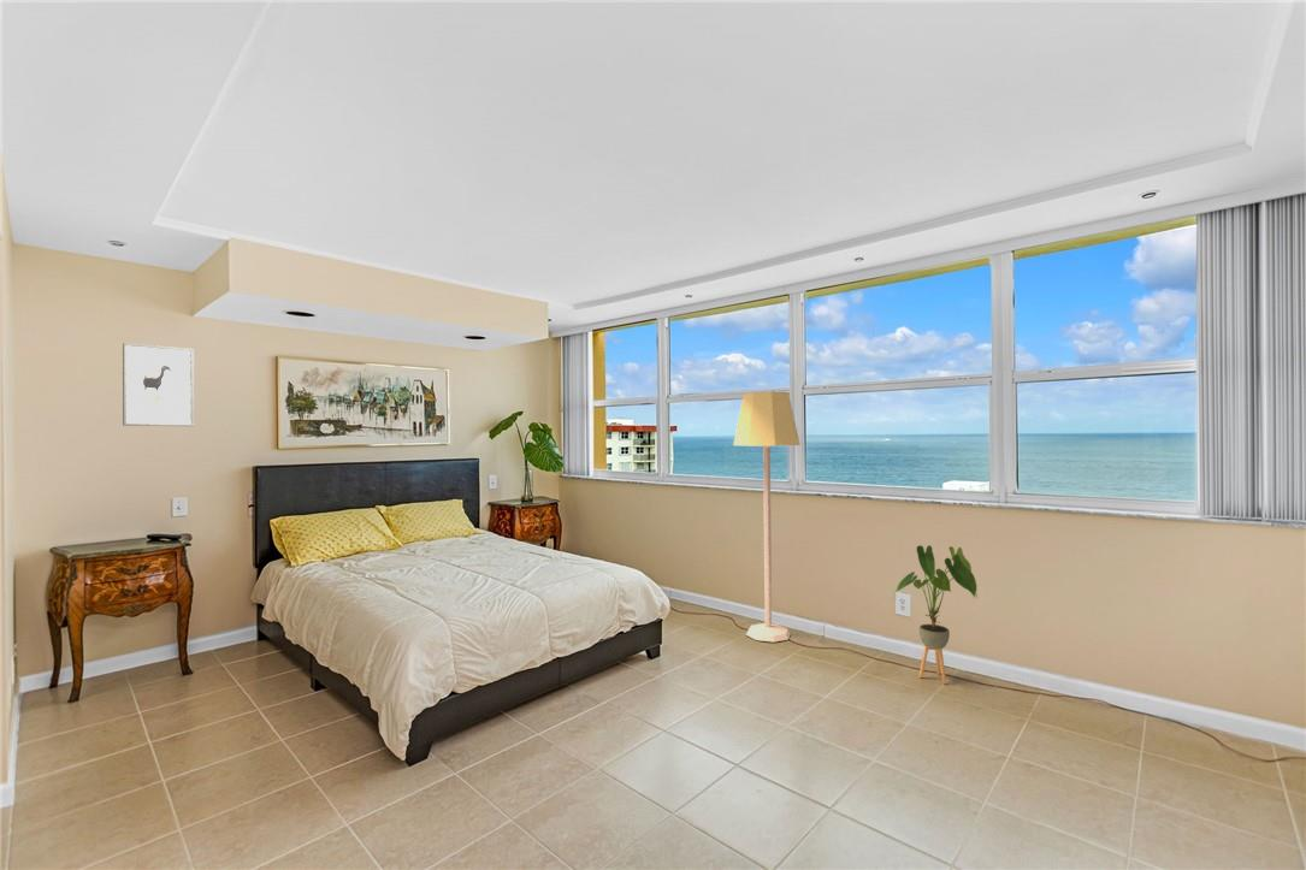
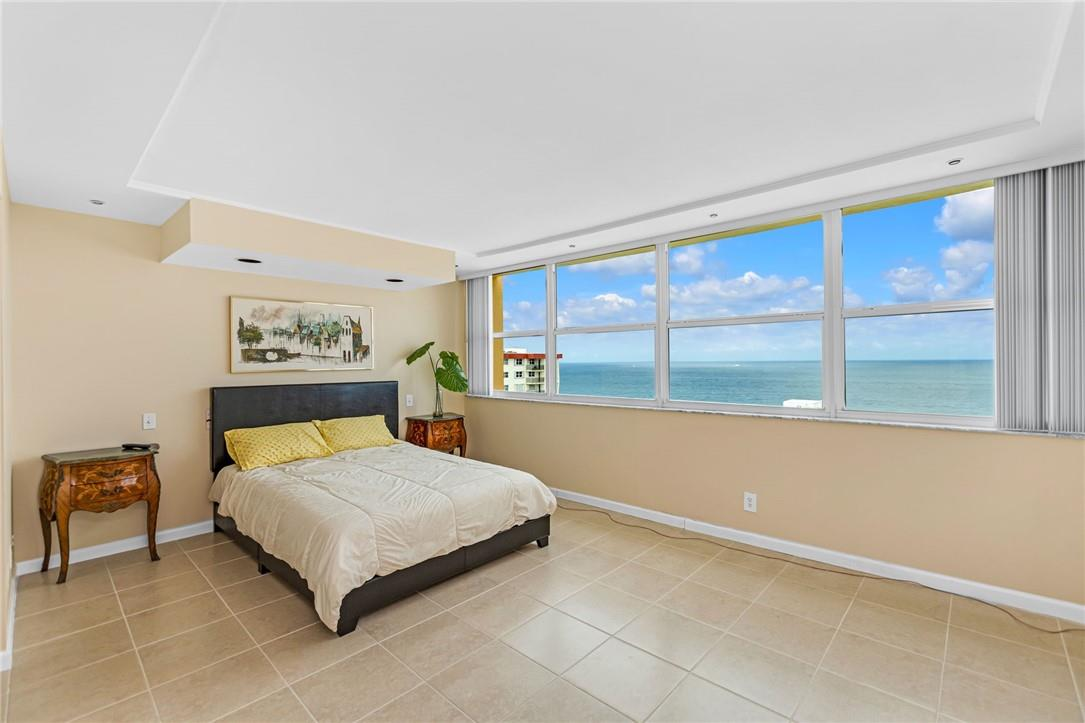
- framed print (159, 385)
- lamp (767, 514)
- house plant (939, 611)
